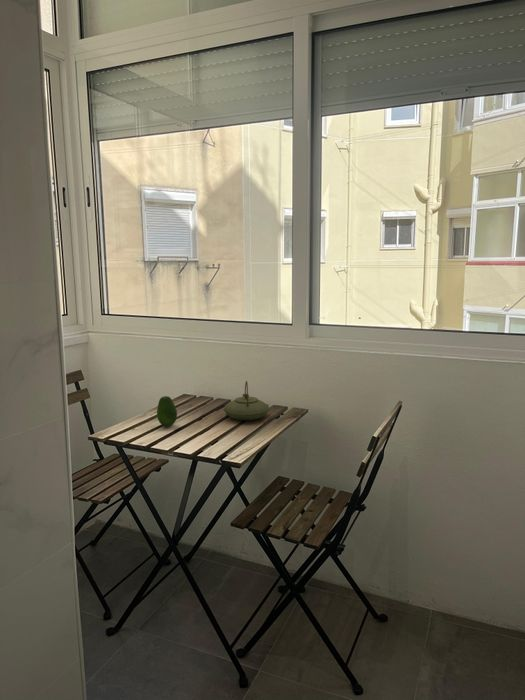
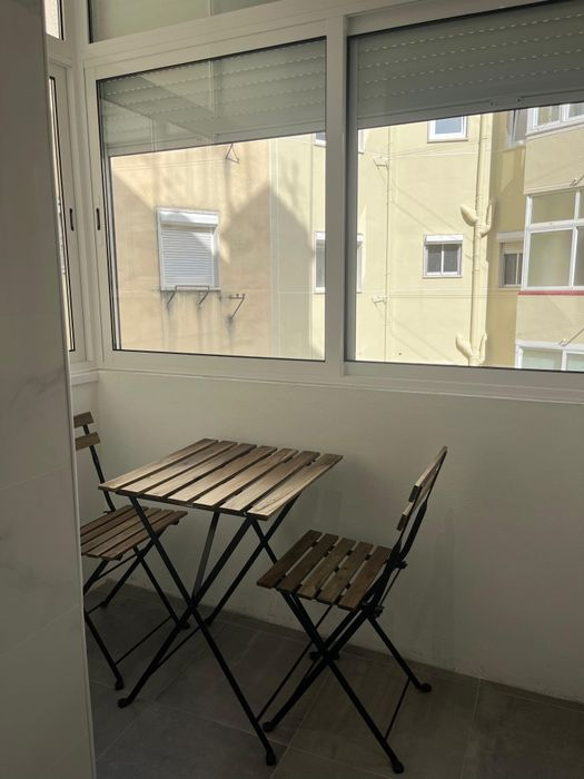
- teapot (246, 398)
- fruit (166, 411)
